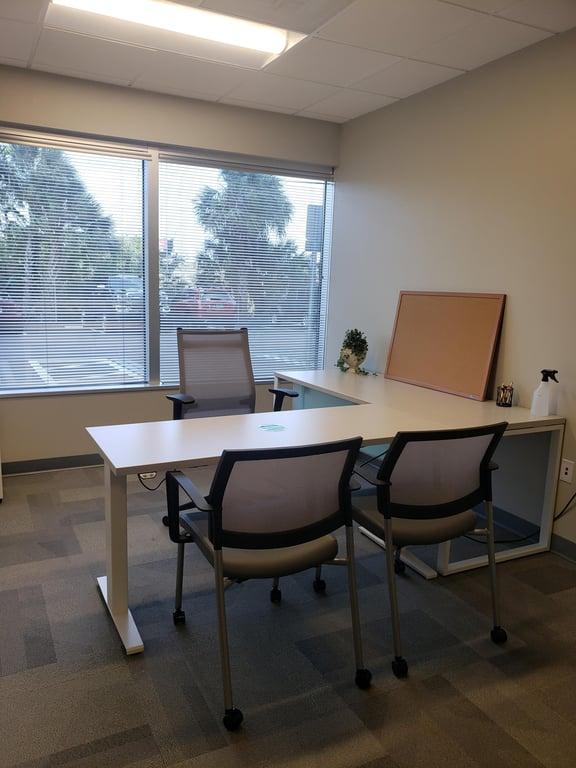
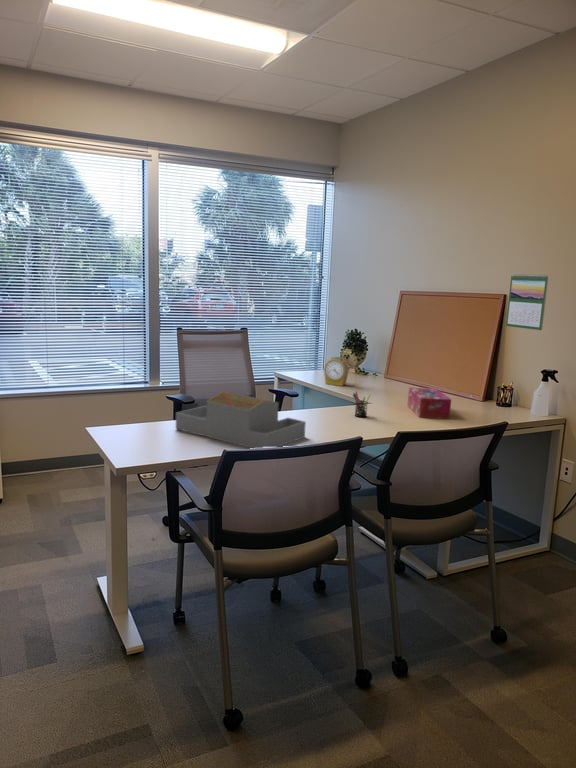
+ alarm clock (336, 370)
+ calendar (526, 301)
+ tissue box (428, 402)
+ pen holder (361, 404)
+ architectural model (240, 413)
